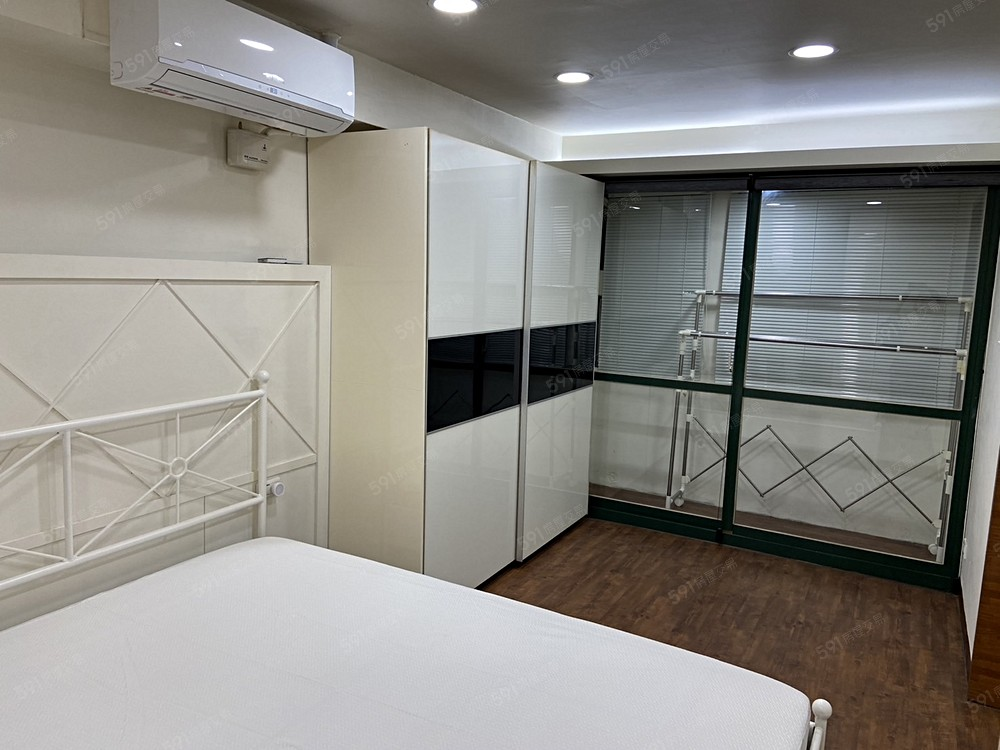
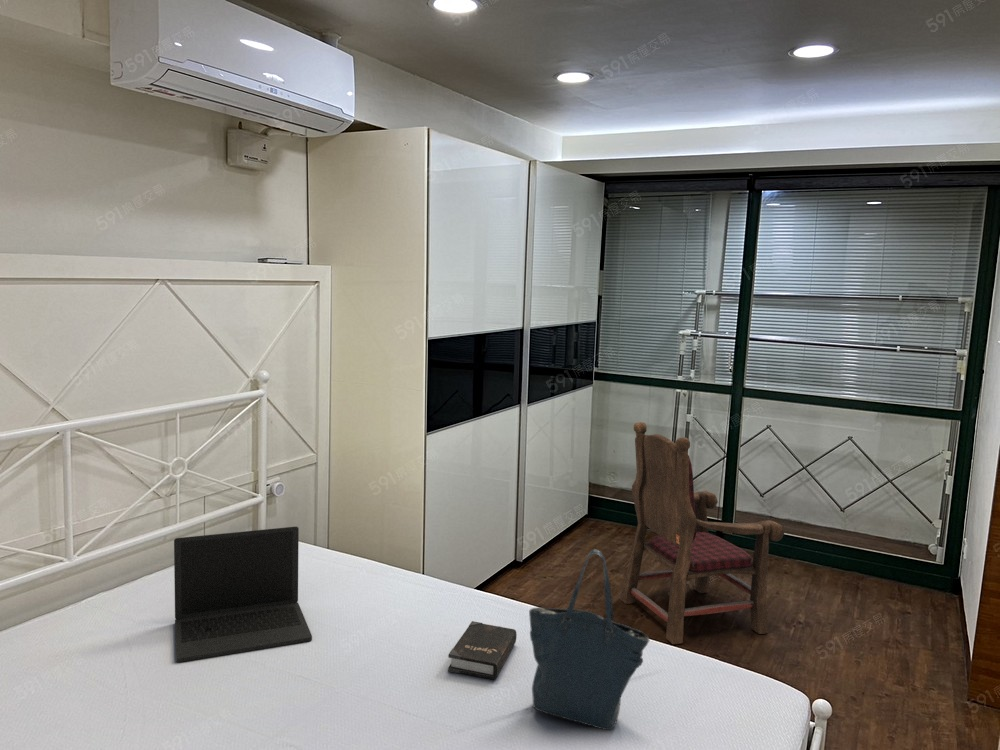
+ armchair (697, 522)
+ tote bag (588, 634)
+ hardback book (483, 649)
+ laptop (242, 588)
